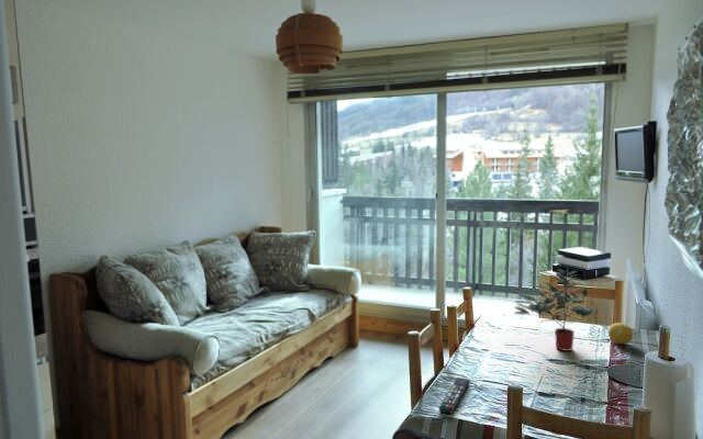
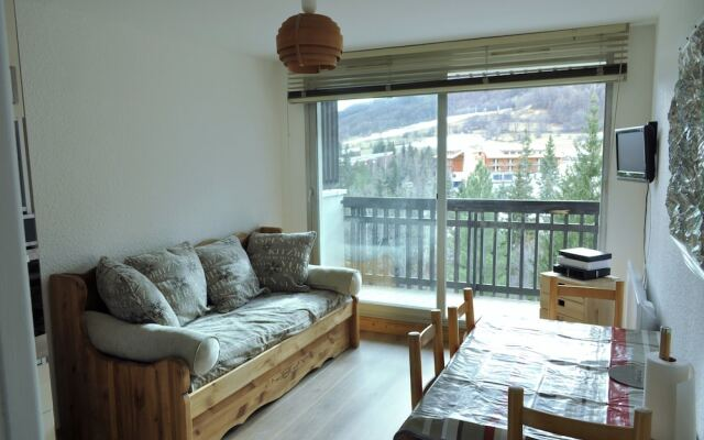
- remote control (455, 393)
- potted plant (553, 306)
- fruit (620, 333)
